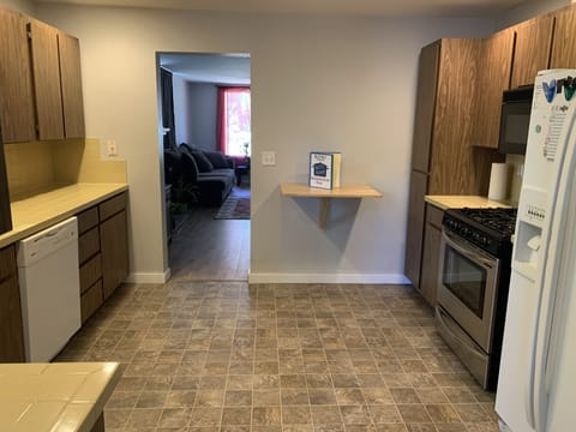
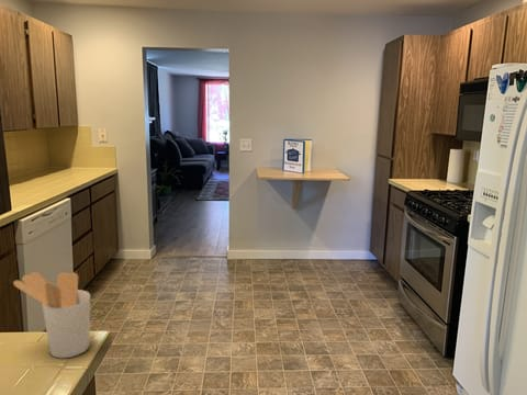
+ utensil holder (55, 311)
